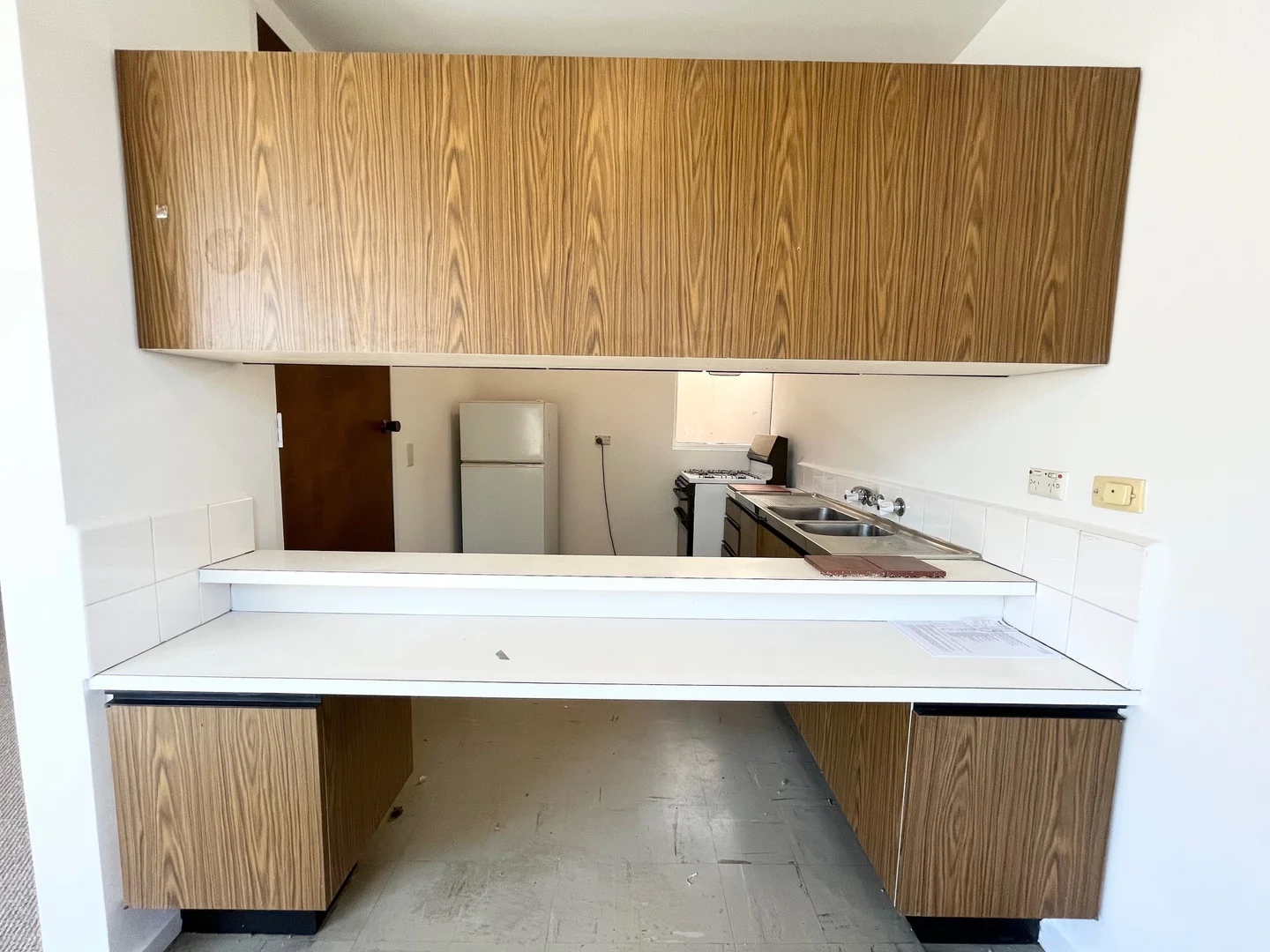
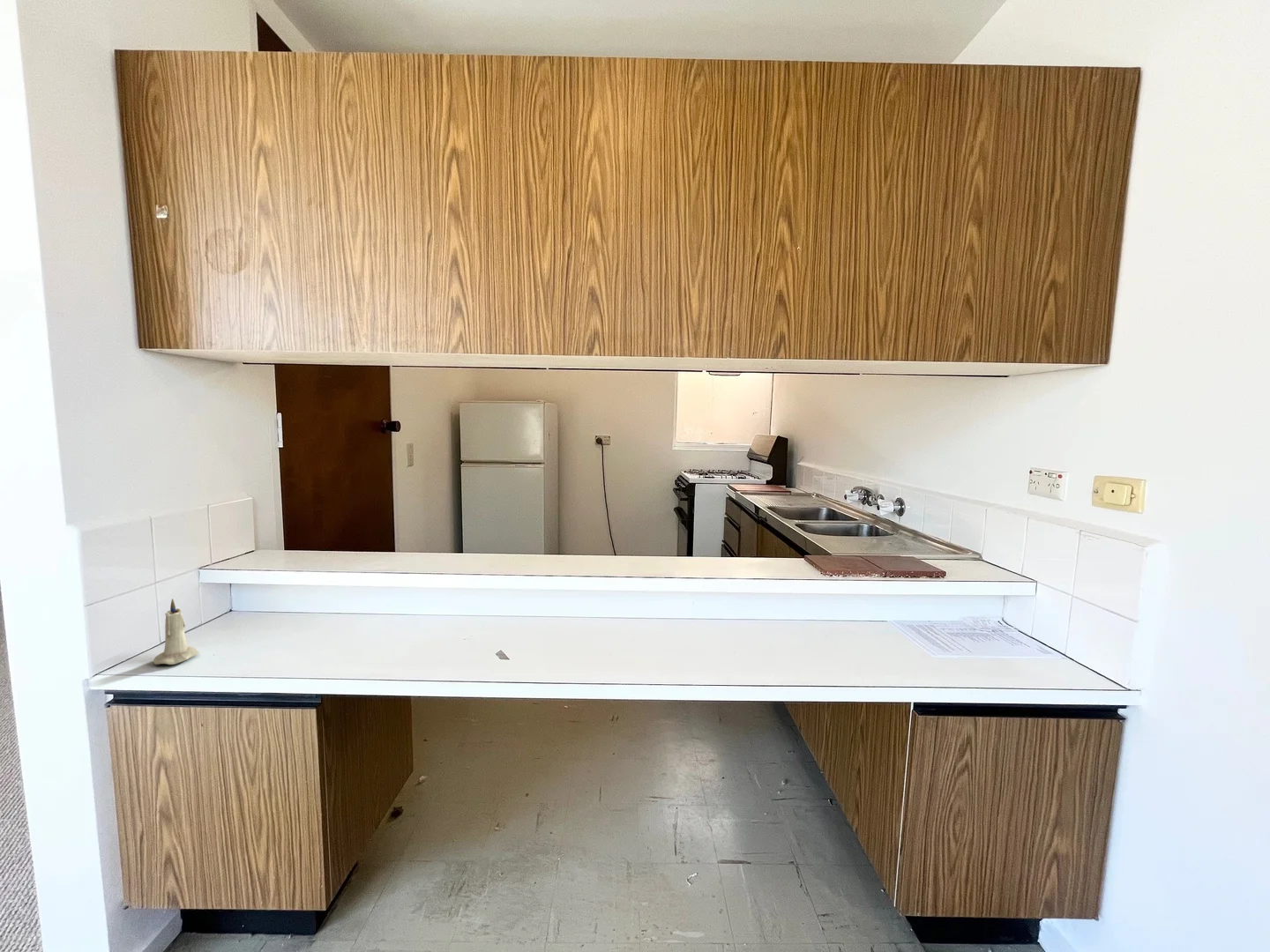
+ candle (176, 628)
